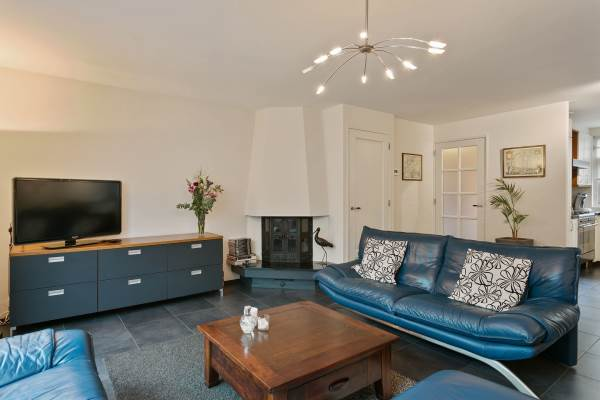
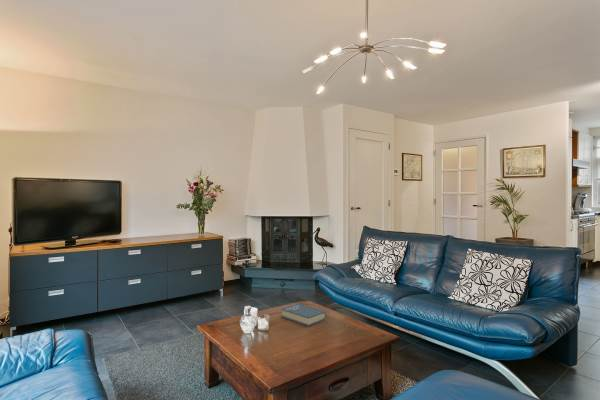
+ book (303, 313)
